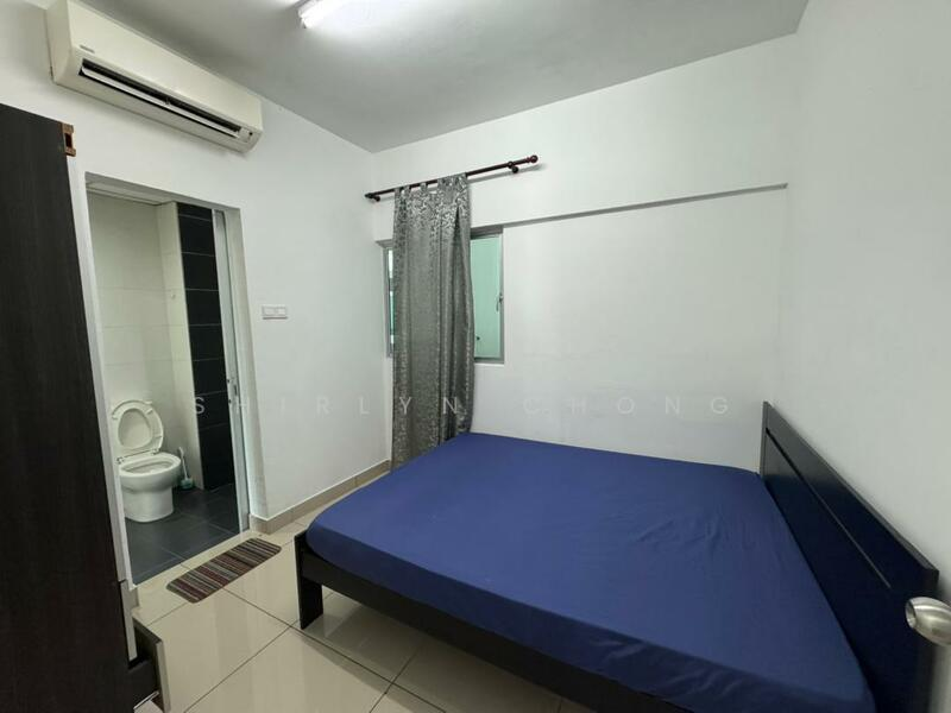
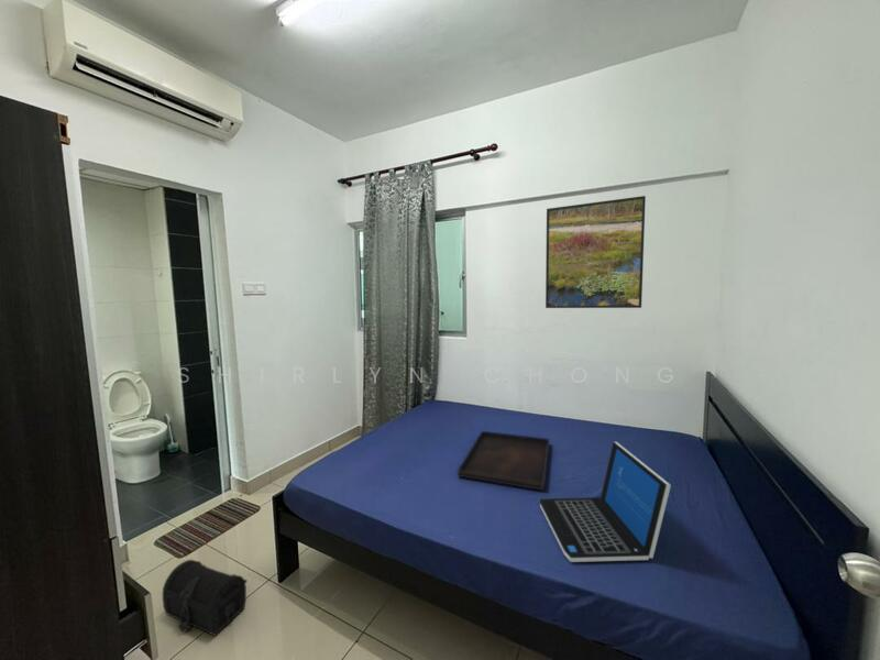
+ laptop (595, 497)
+ serving tray (507, 455)
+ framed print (592, 255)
+ treasure chest (202, 593)
